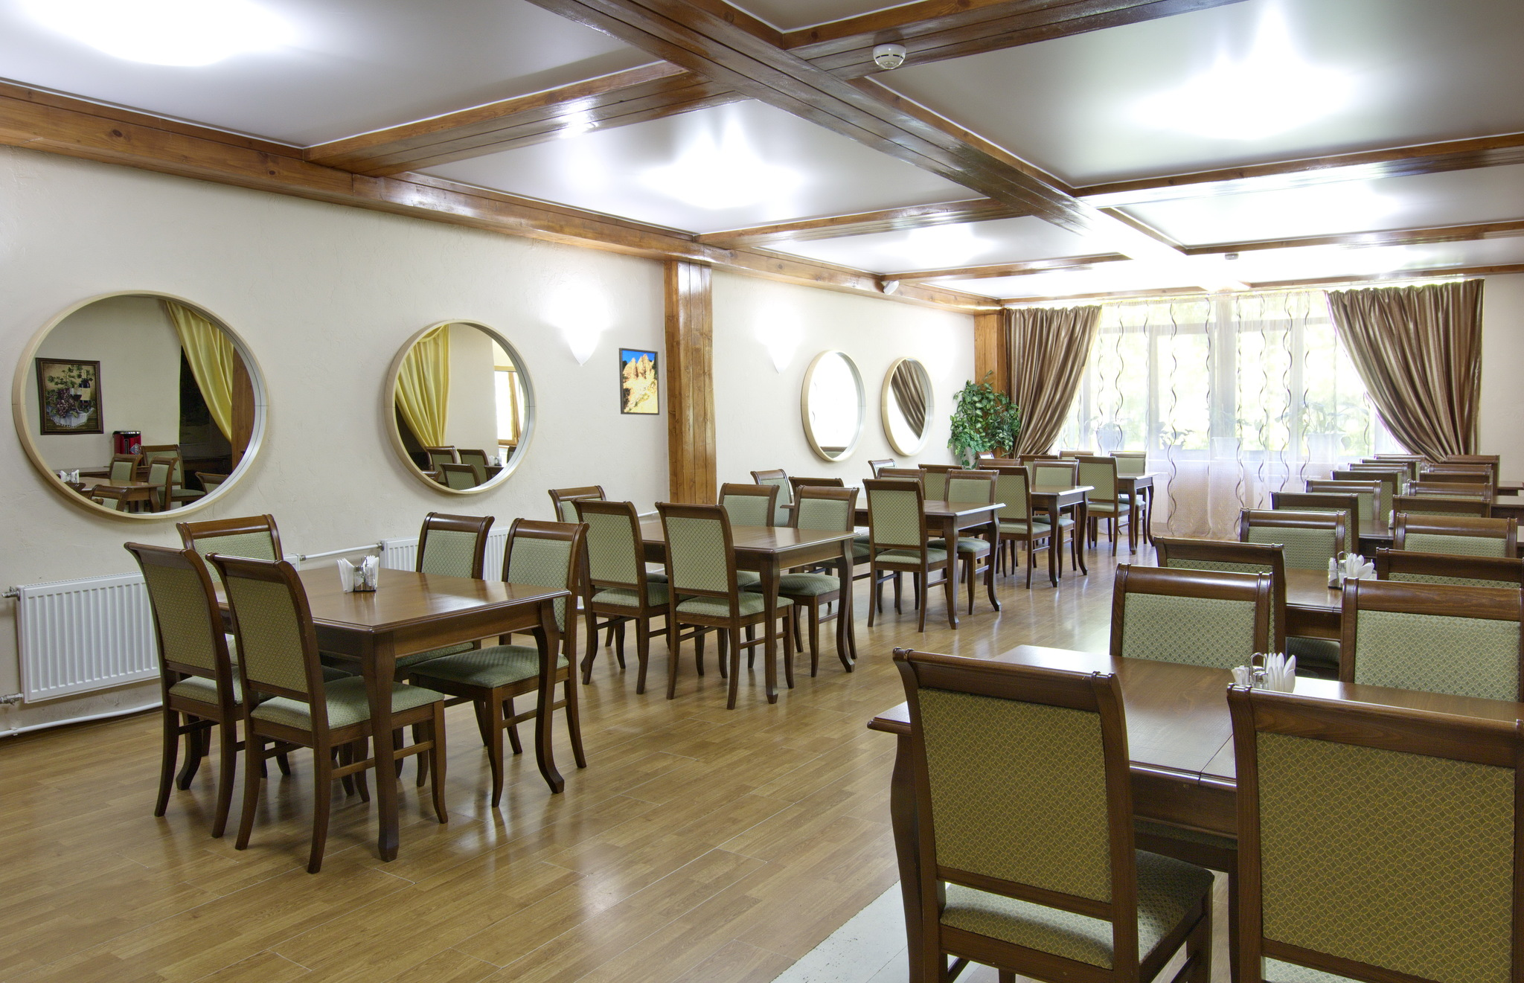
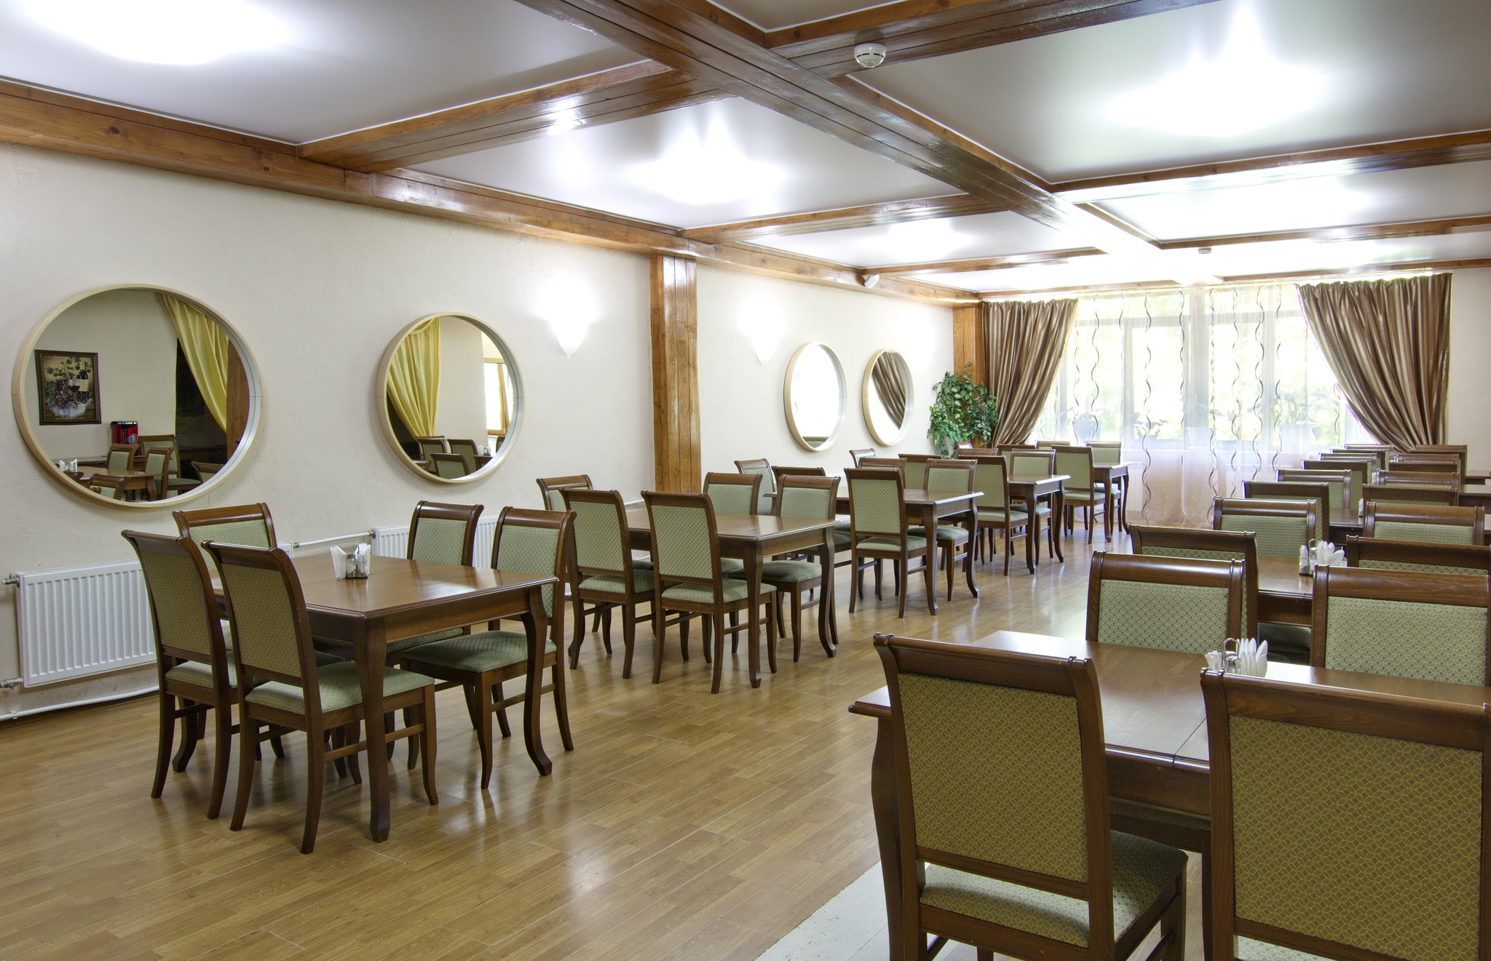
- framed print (639, 382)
